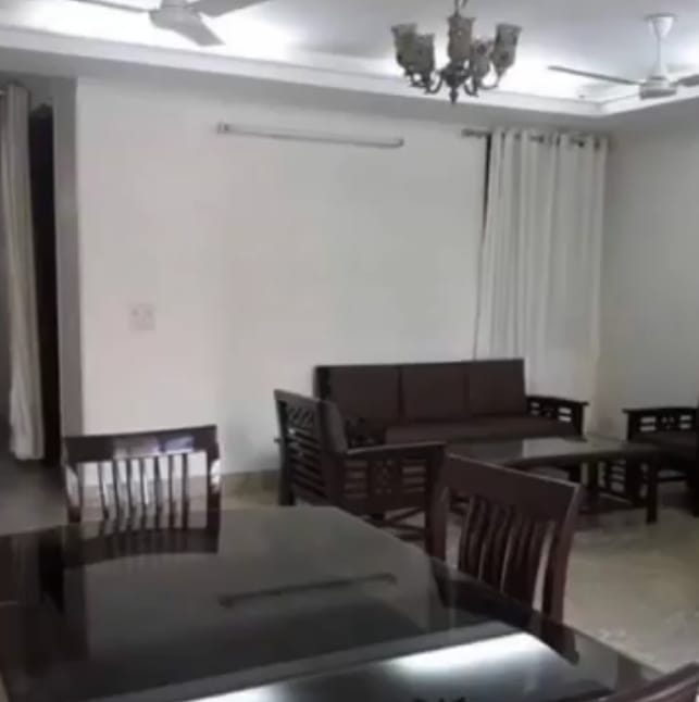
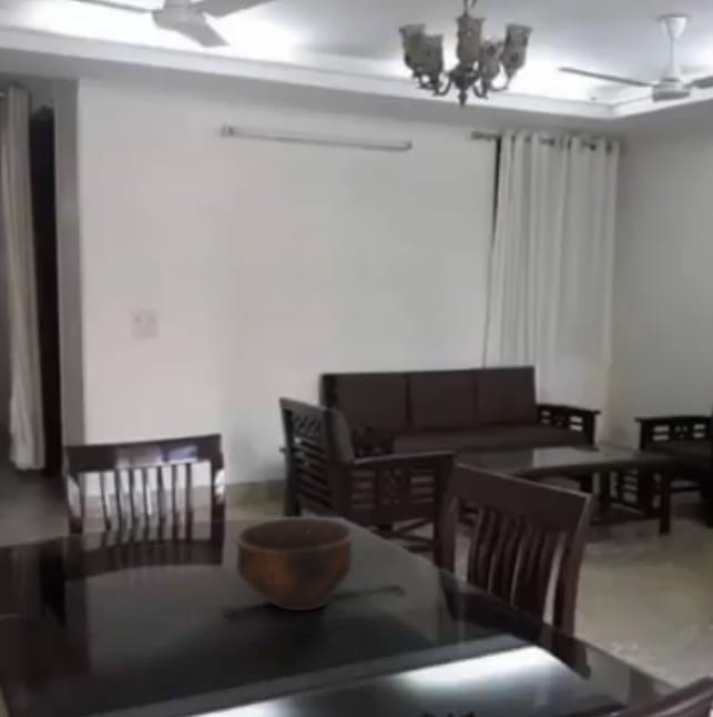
+ bowl (294, 567)
